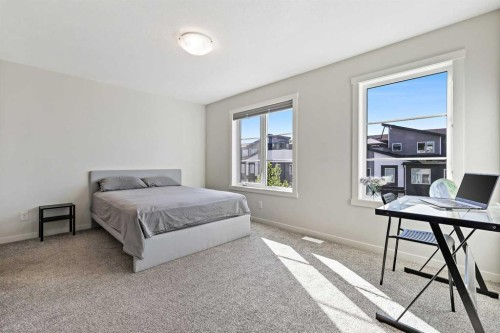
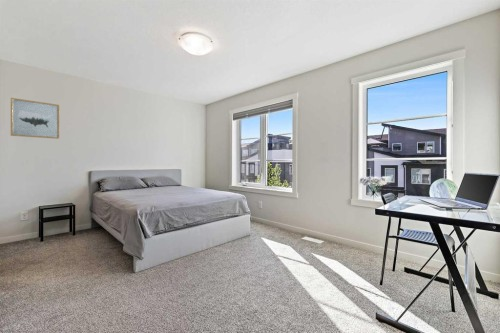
+ wall art (36, 119)
